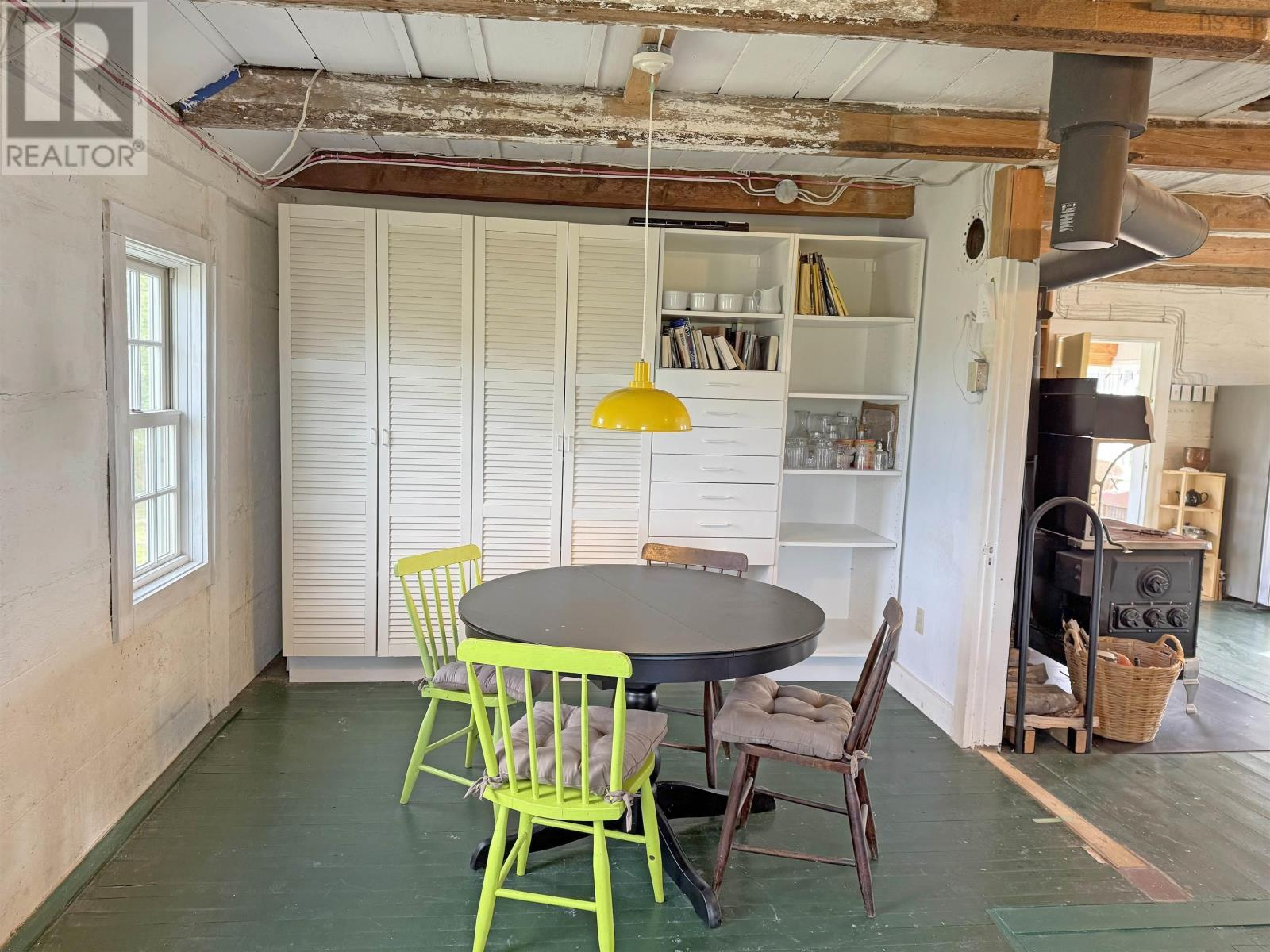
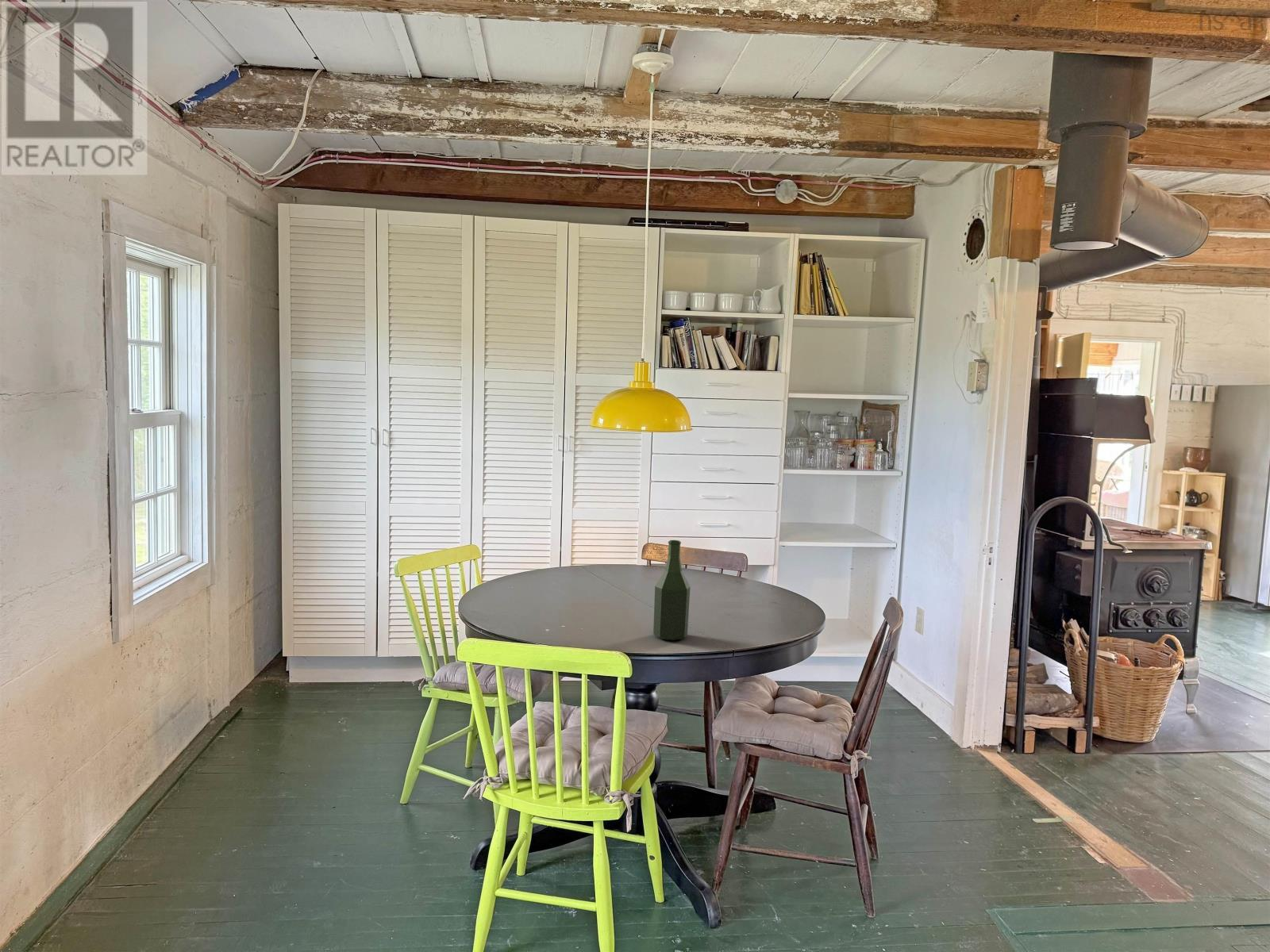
+ bottle (672, 589)
